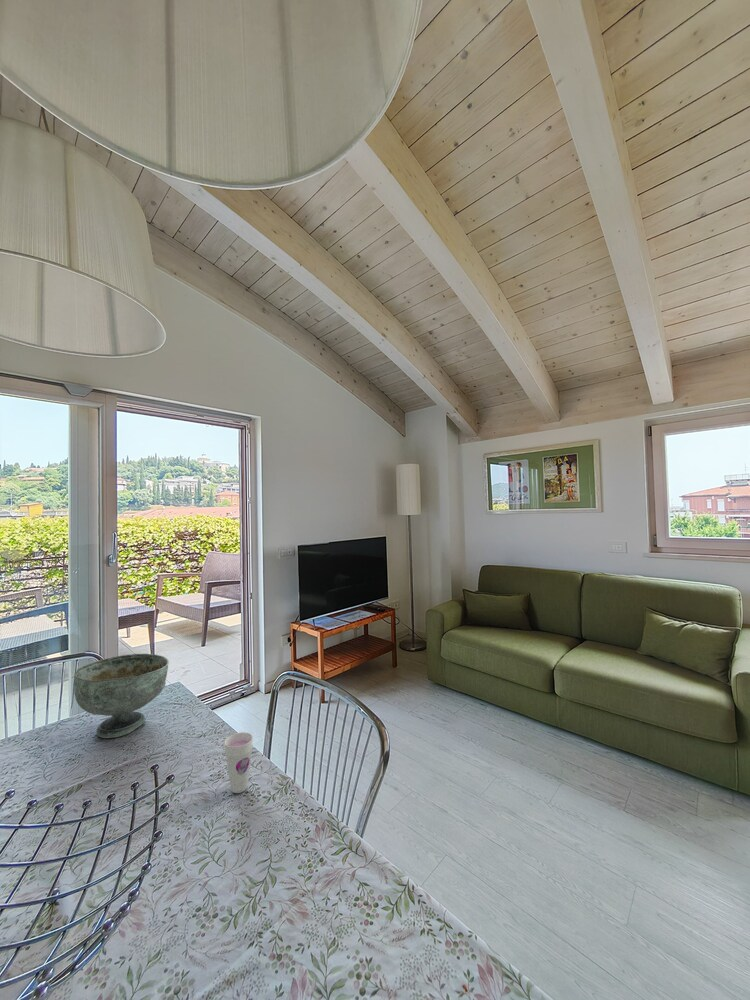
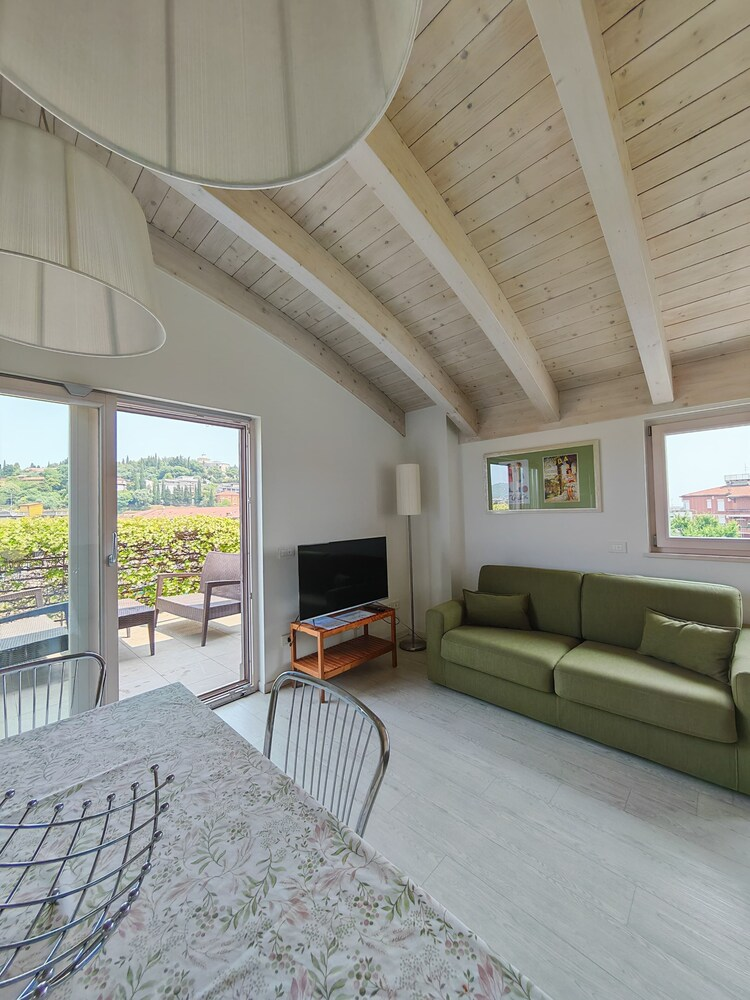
- cup (239, 763)
- decorative bowl (122, 695)
